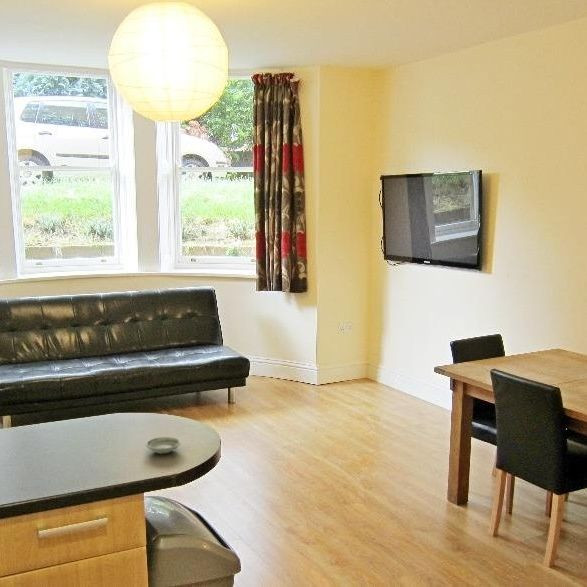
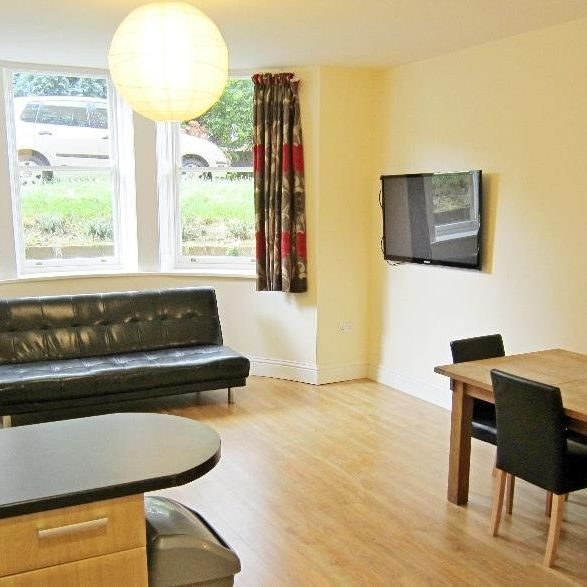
- saucer (163, 446)
